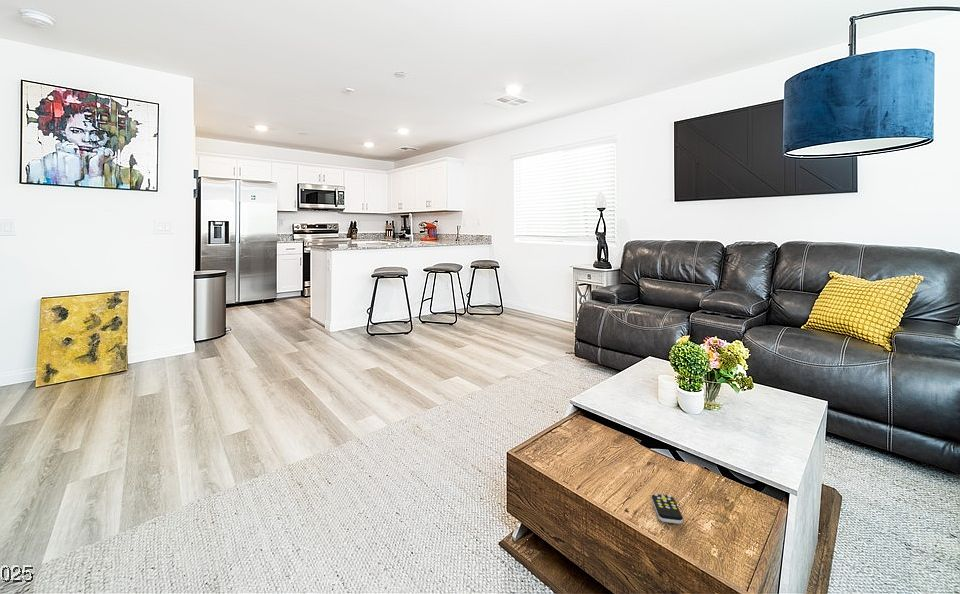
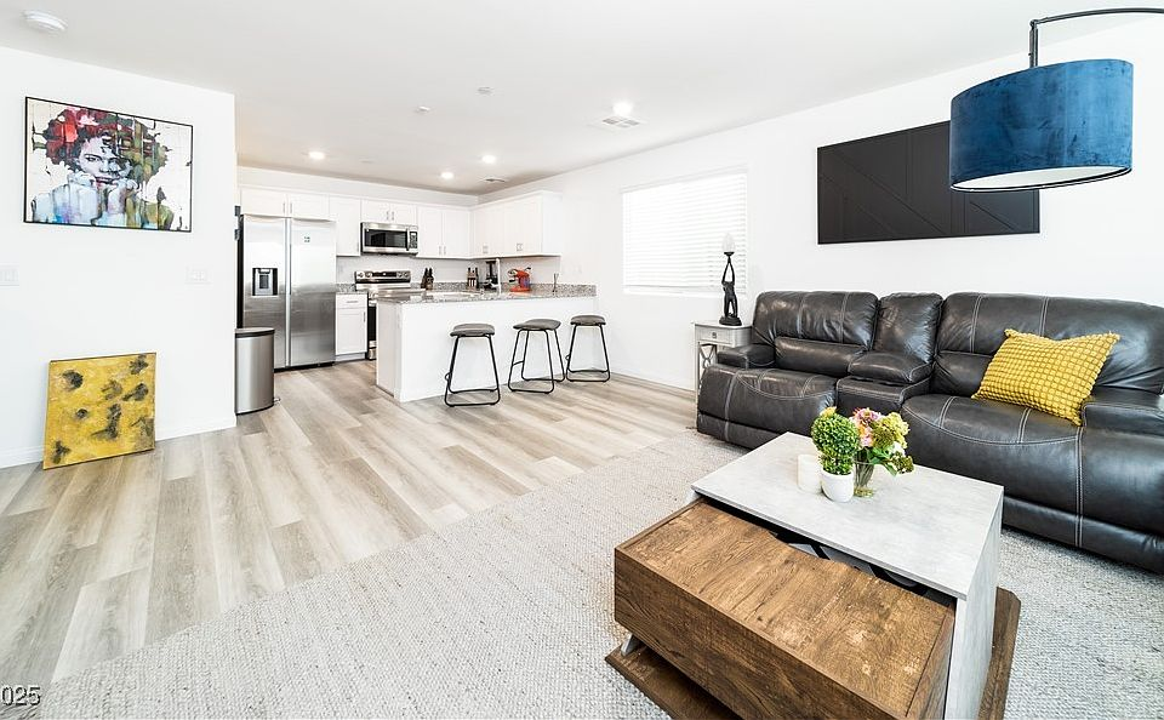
- remote control (666, 507)
